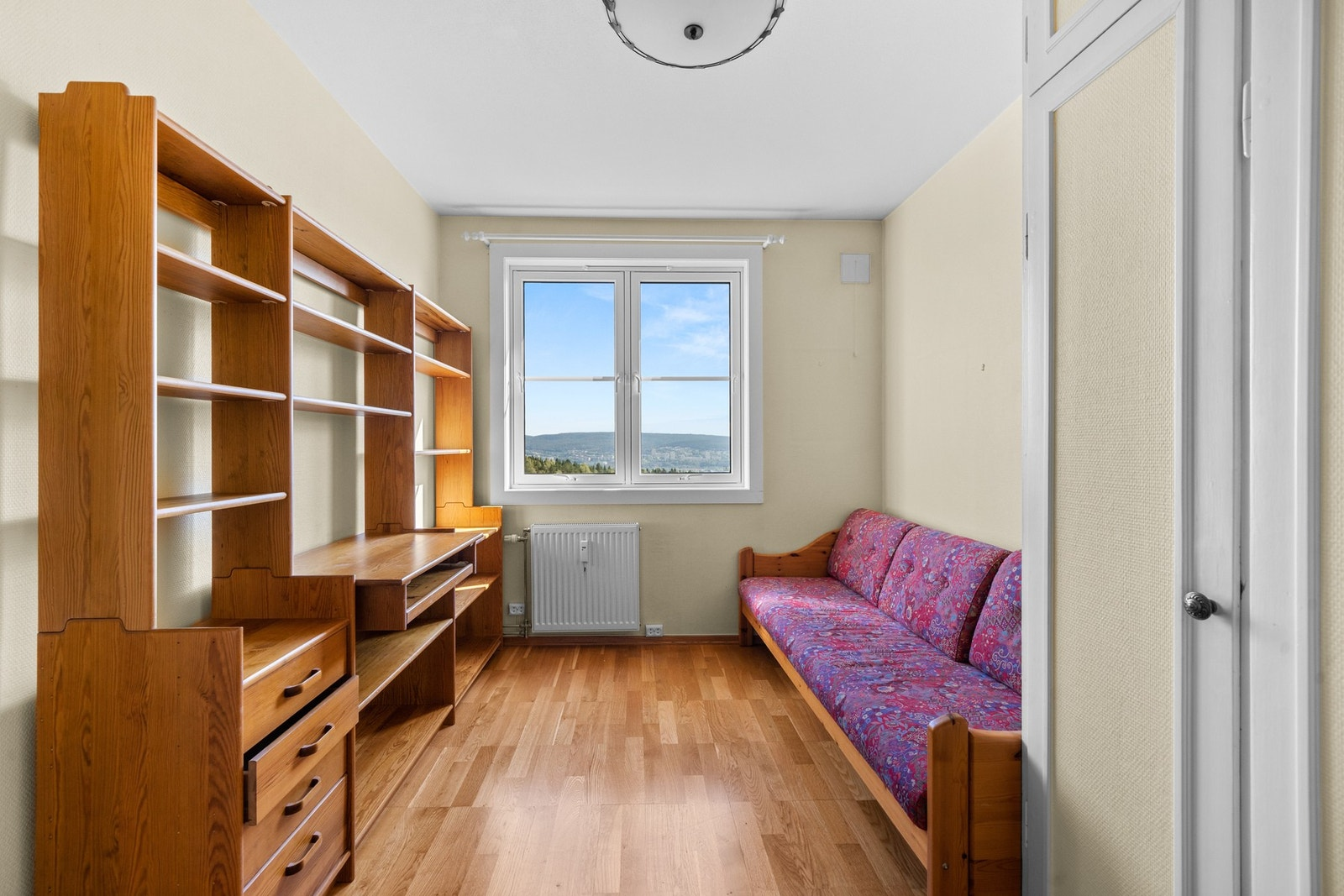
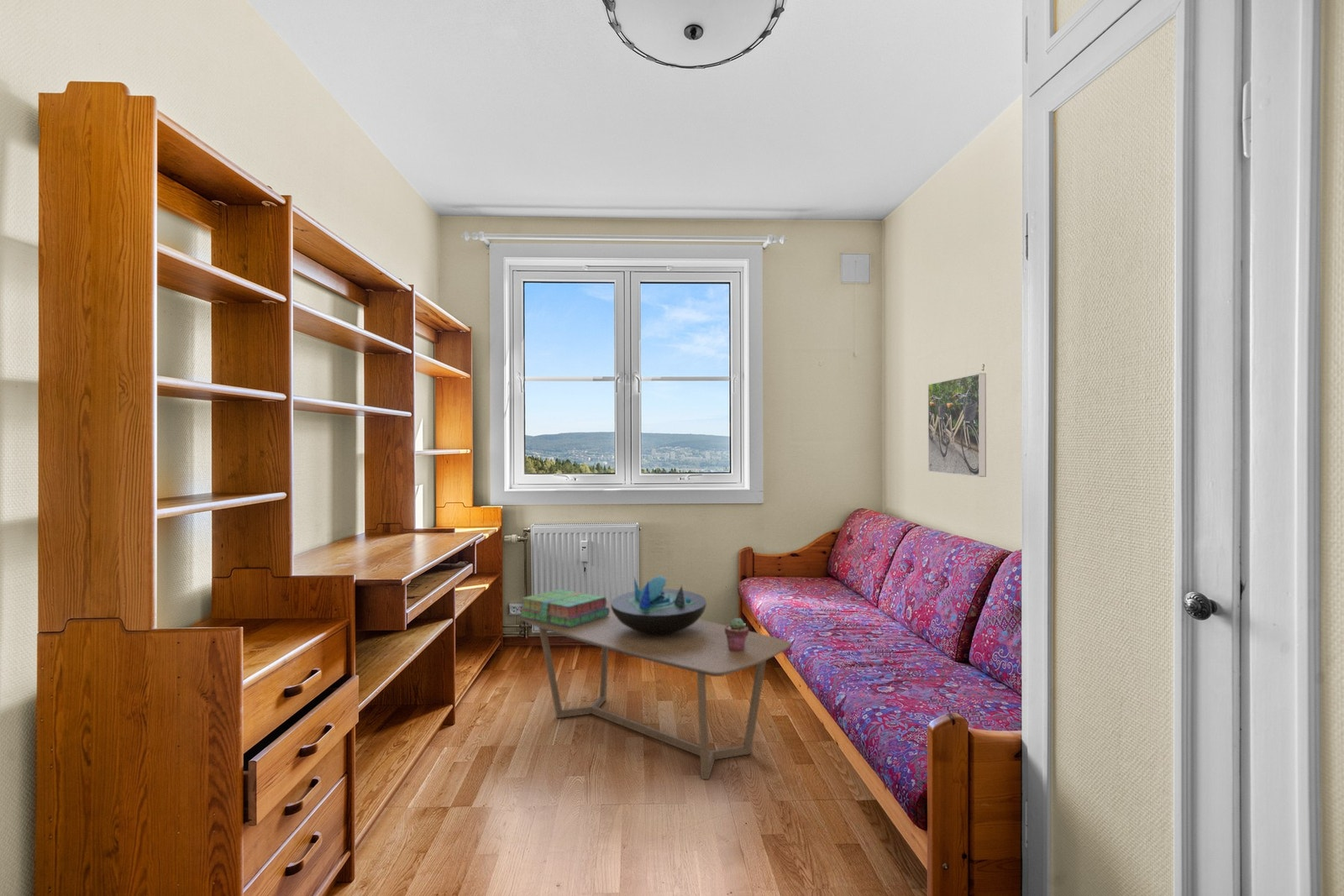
+ decorative bowl (659, 602)
+ stack of books (564, 605)
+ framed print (954, 427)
+ coffee table (653, 661)
+ potted succulent (736, 633)
